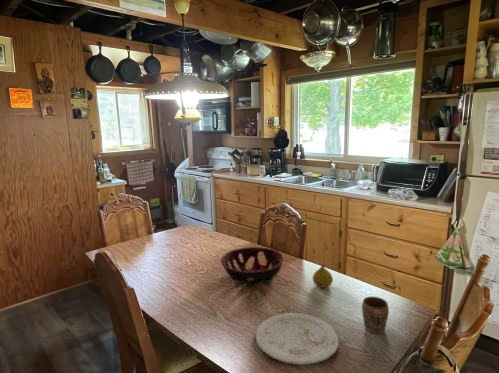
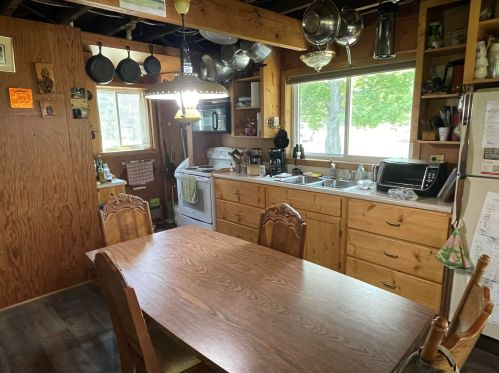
- fruit (322, 274)
- plate (296, 336)
- mug (374, 315)
- decorative bowl (252, 267)
